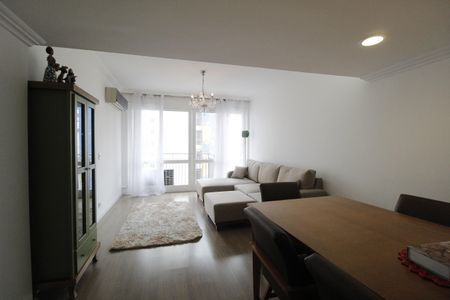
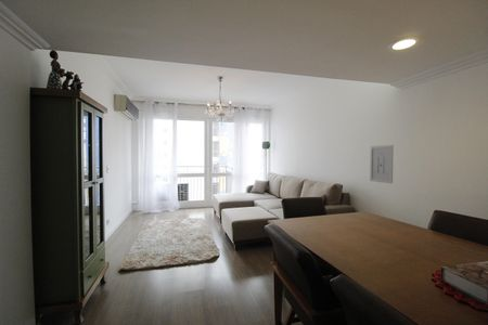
+ wall art (381, 164)
